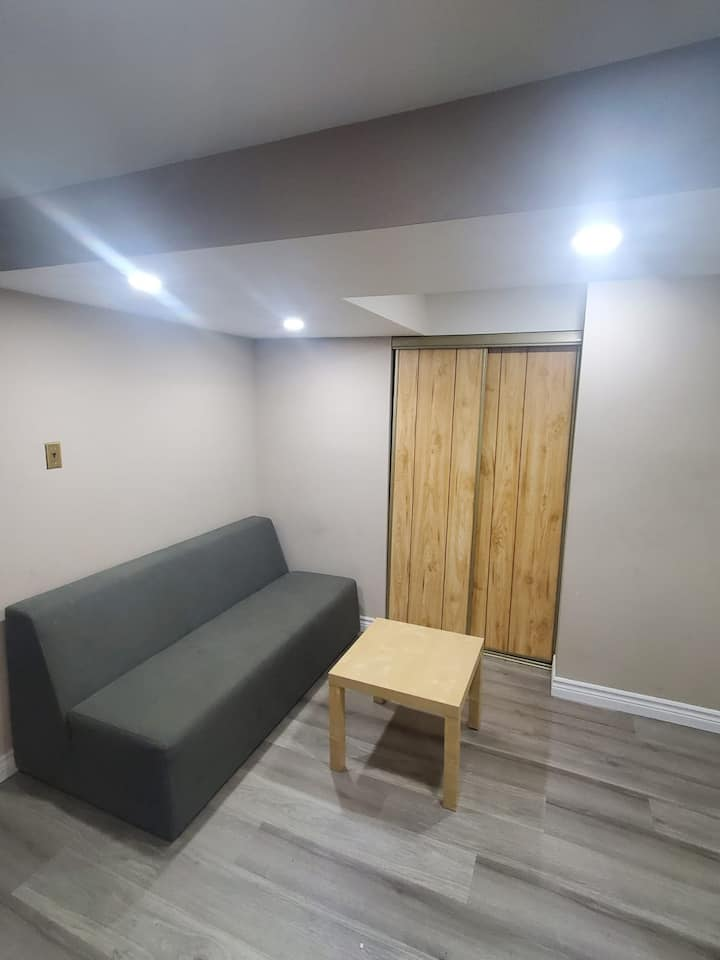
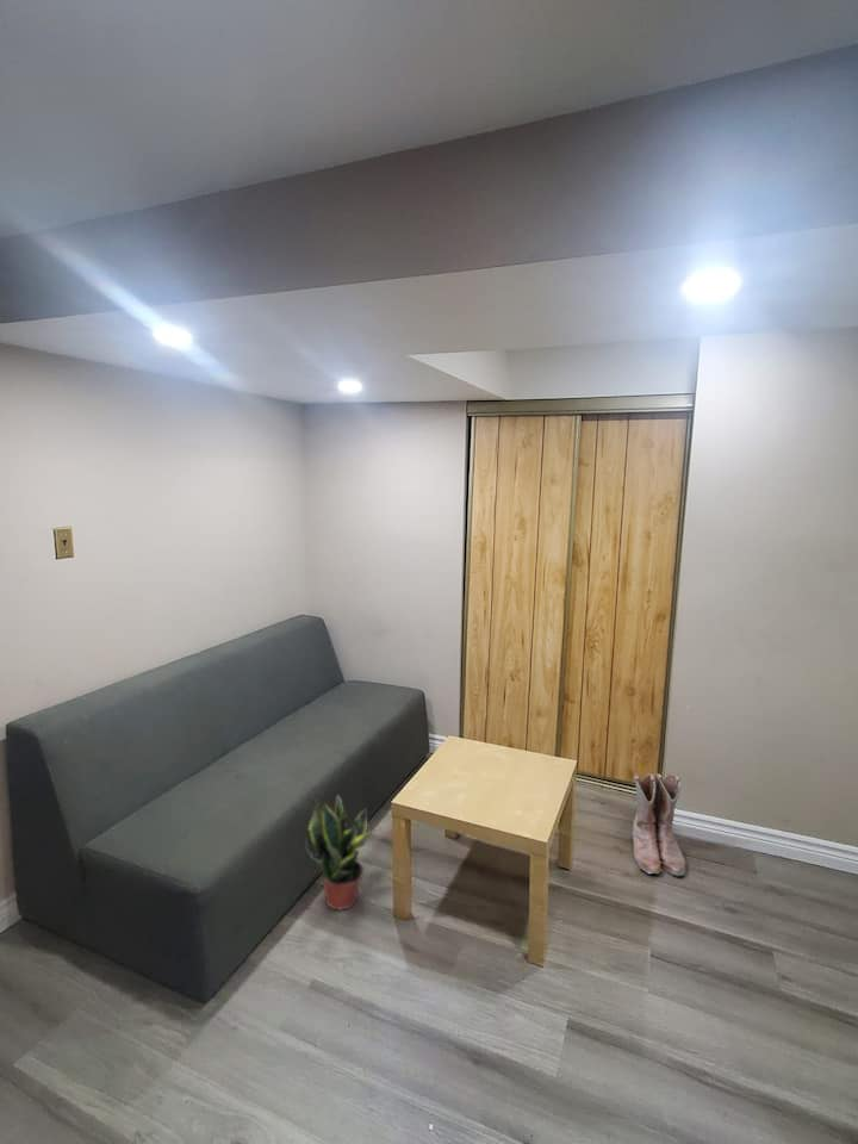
+ boots (659, 817)
+ potted plant (347, 845)
